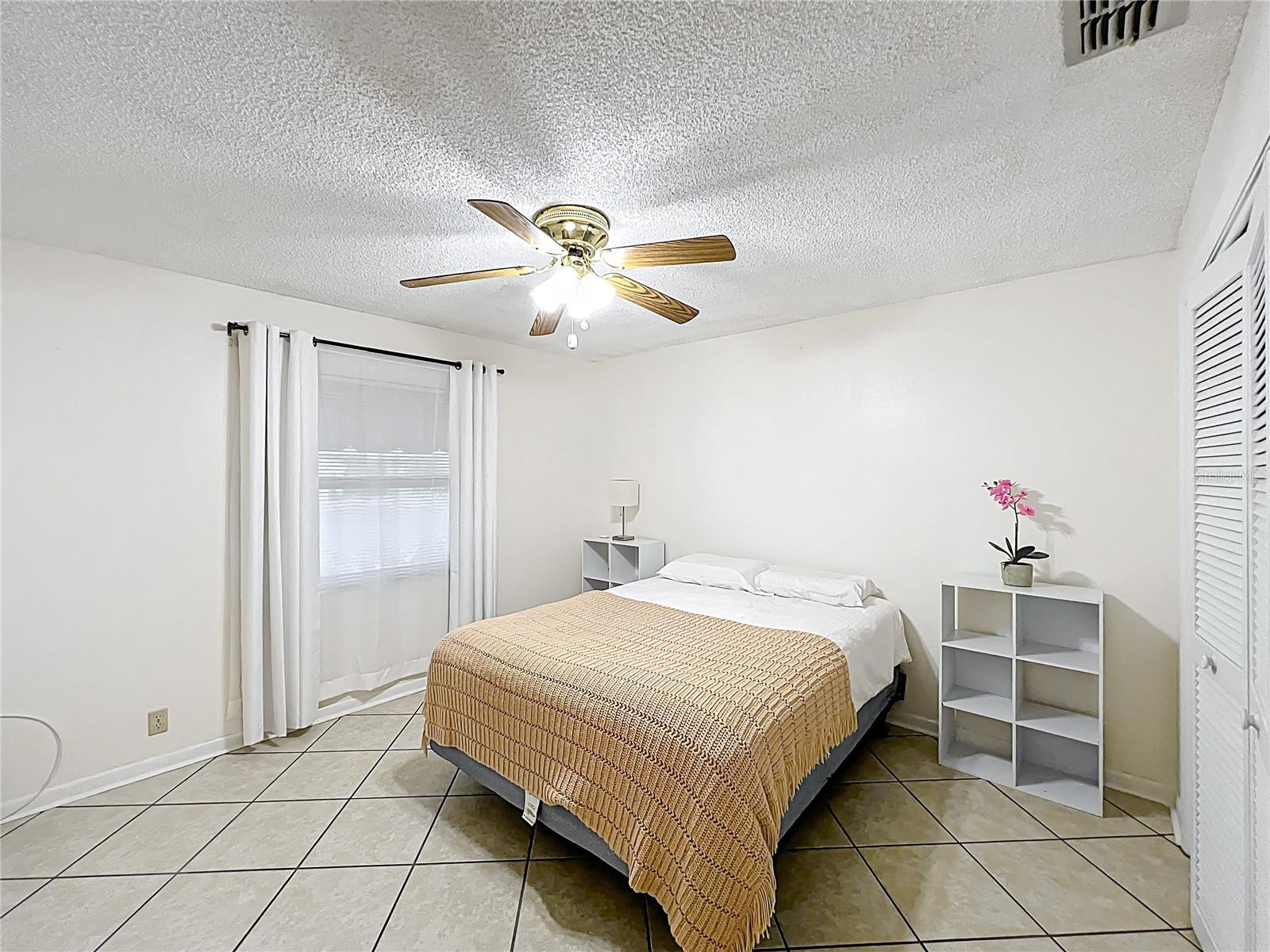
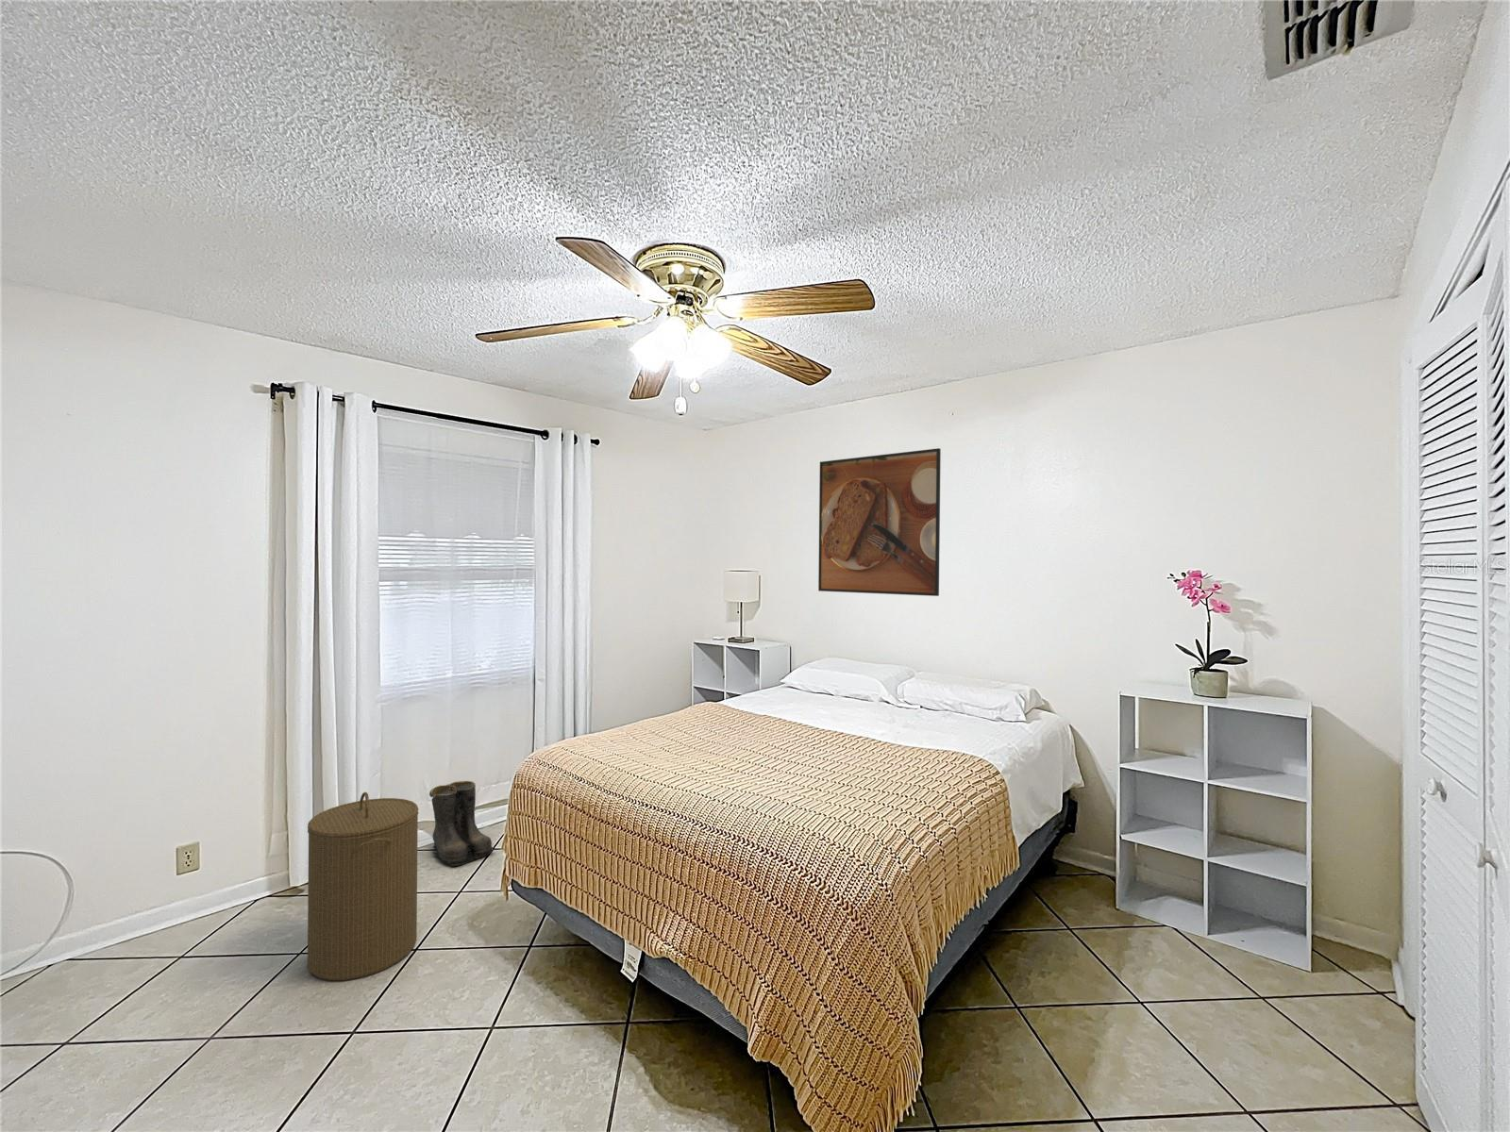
+ laundry hamper (364, 872)
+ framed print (875, 524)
+ boots (460, 819)
